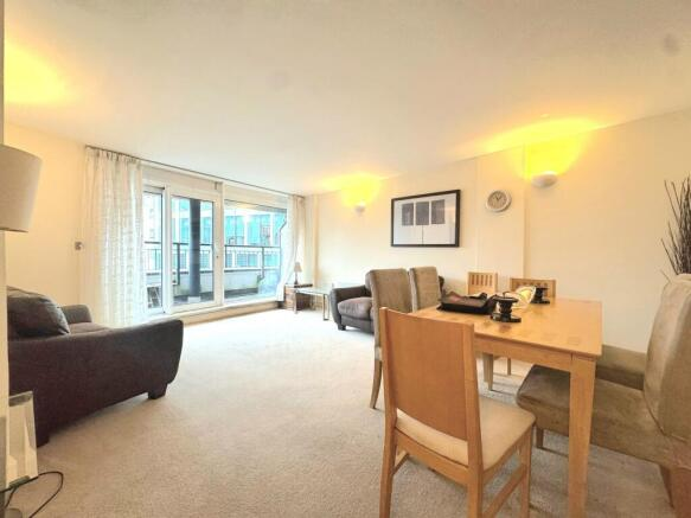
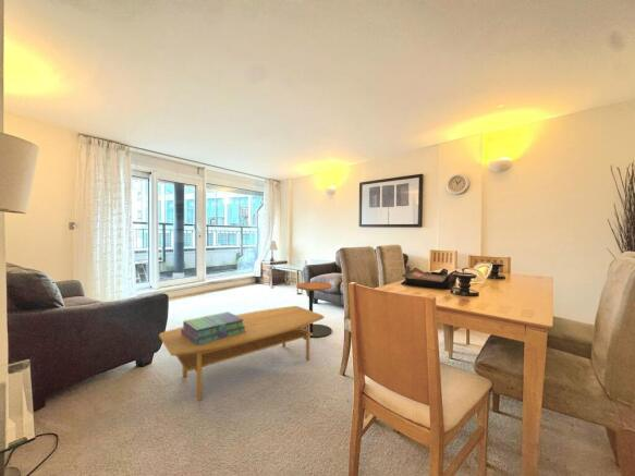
+ coffee table (249, 345)
+ side table (312, 307)
+ stack of books (213, 326)
